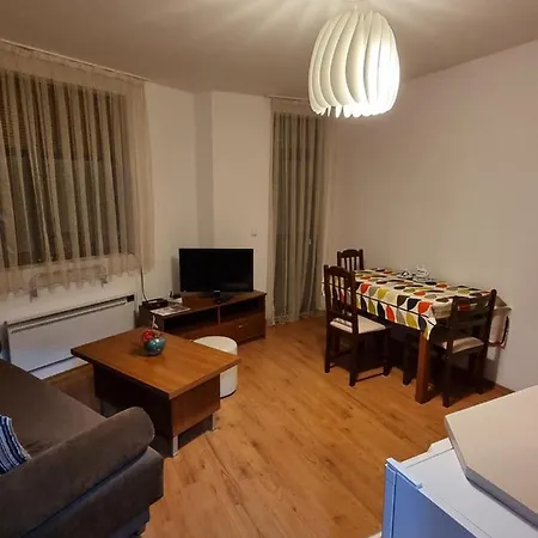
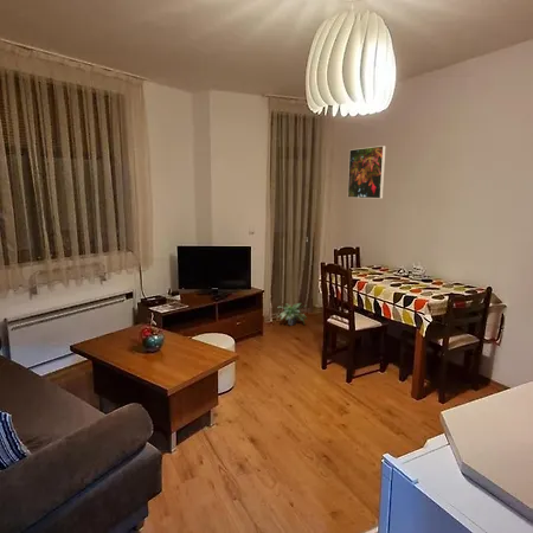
+ potted plant (291, 313)
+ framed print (365, 173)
